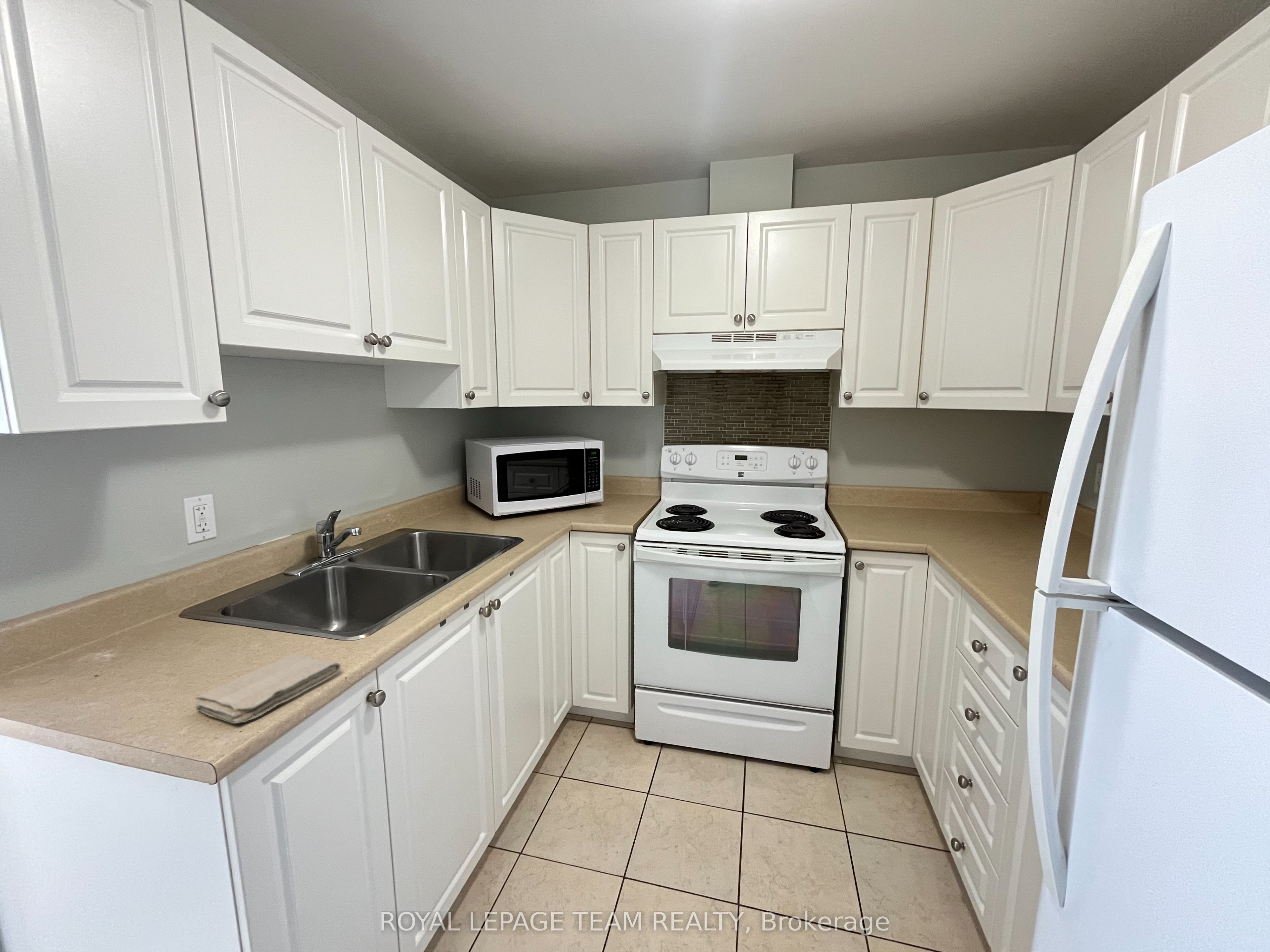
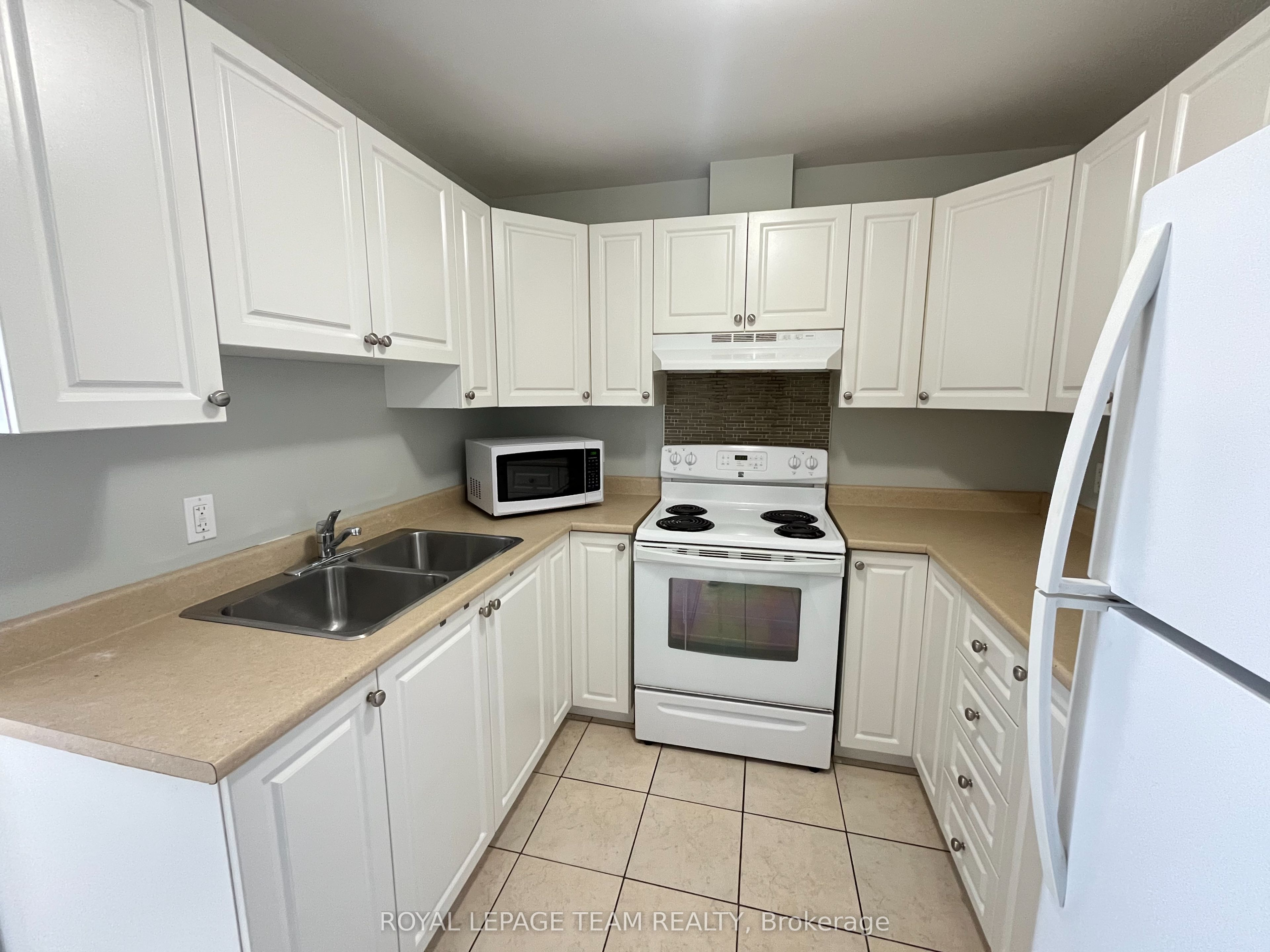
- washcloth (271, 684)
